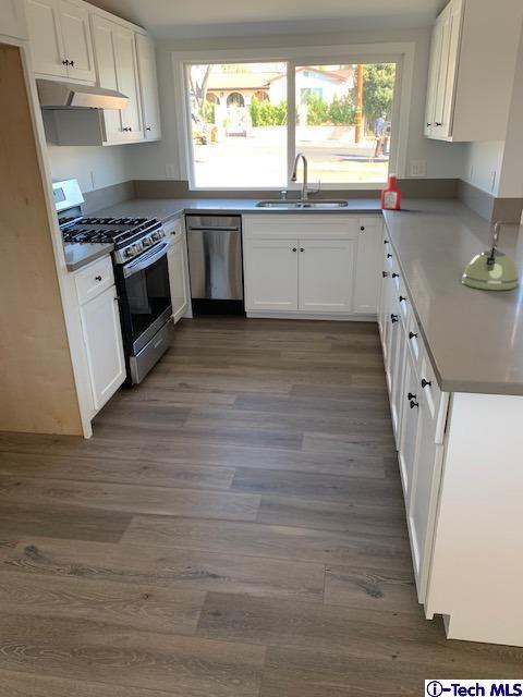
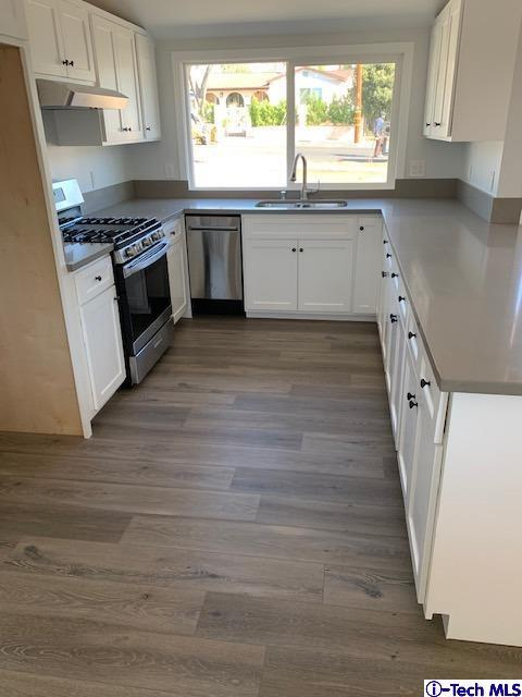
- soap bottle (391, 191)
- kettle (492, 253)
